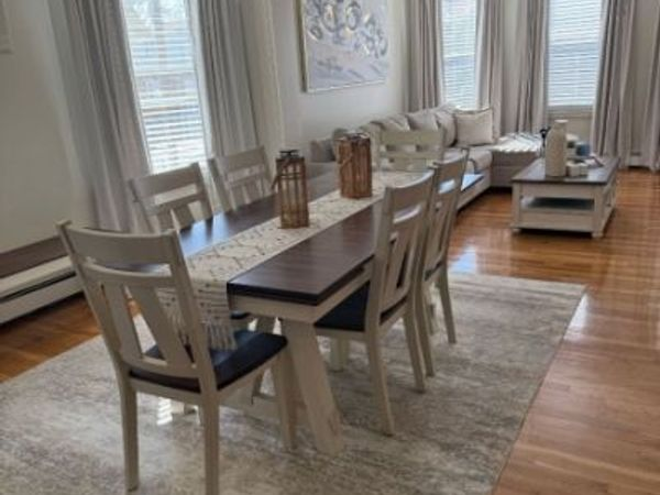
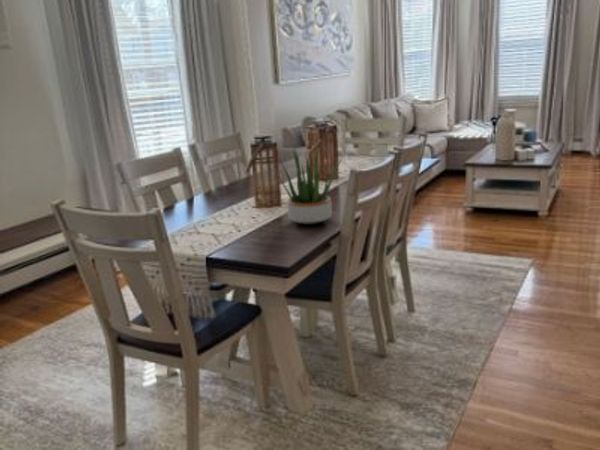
+ potted plant (308, 184)
